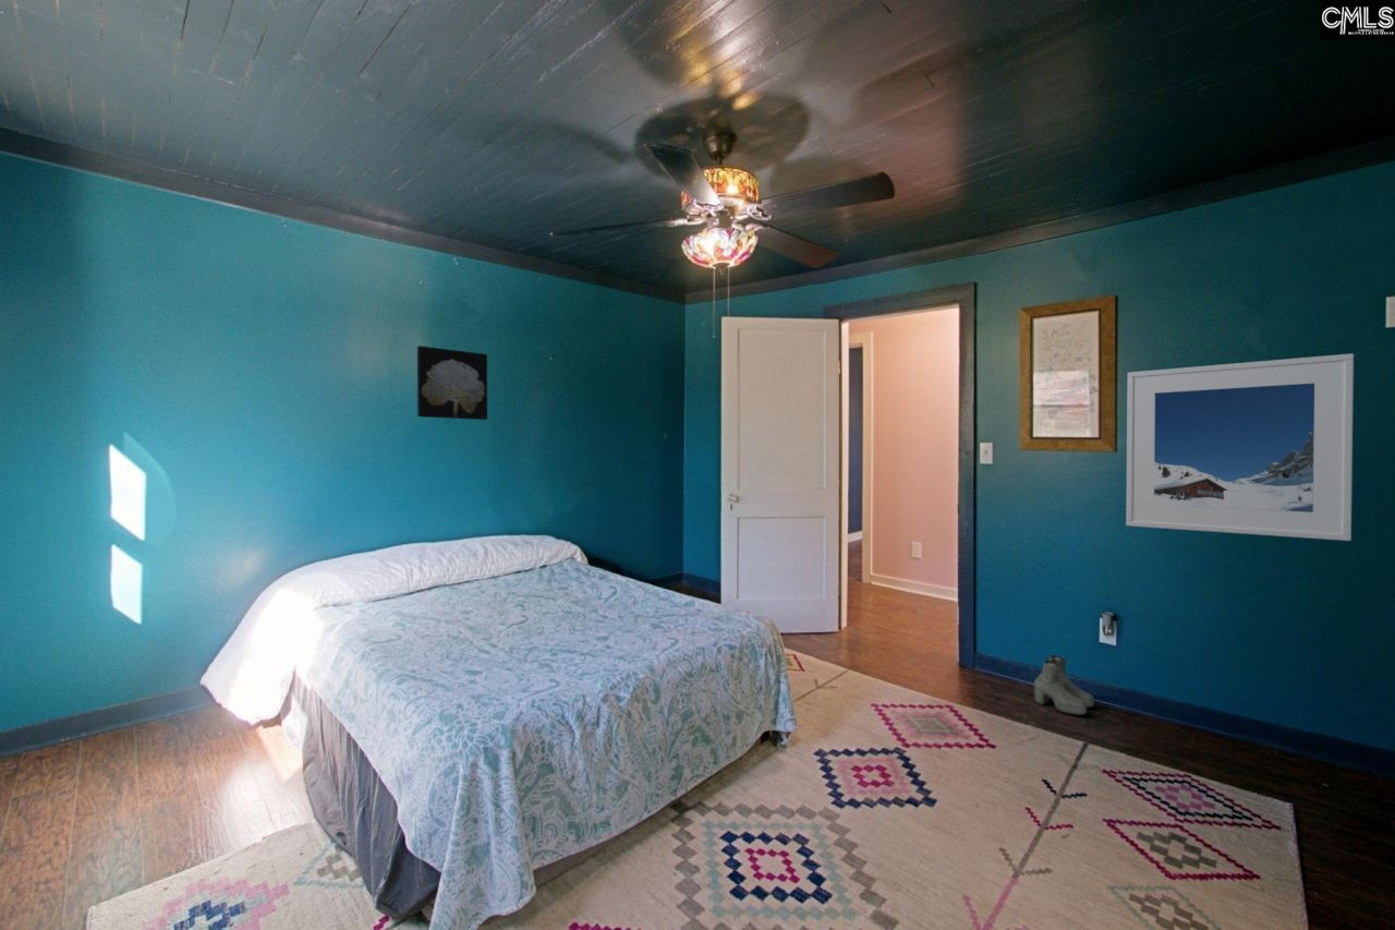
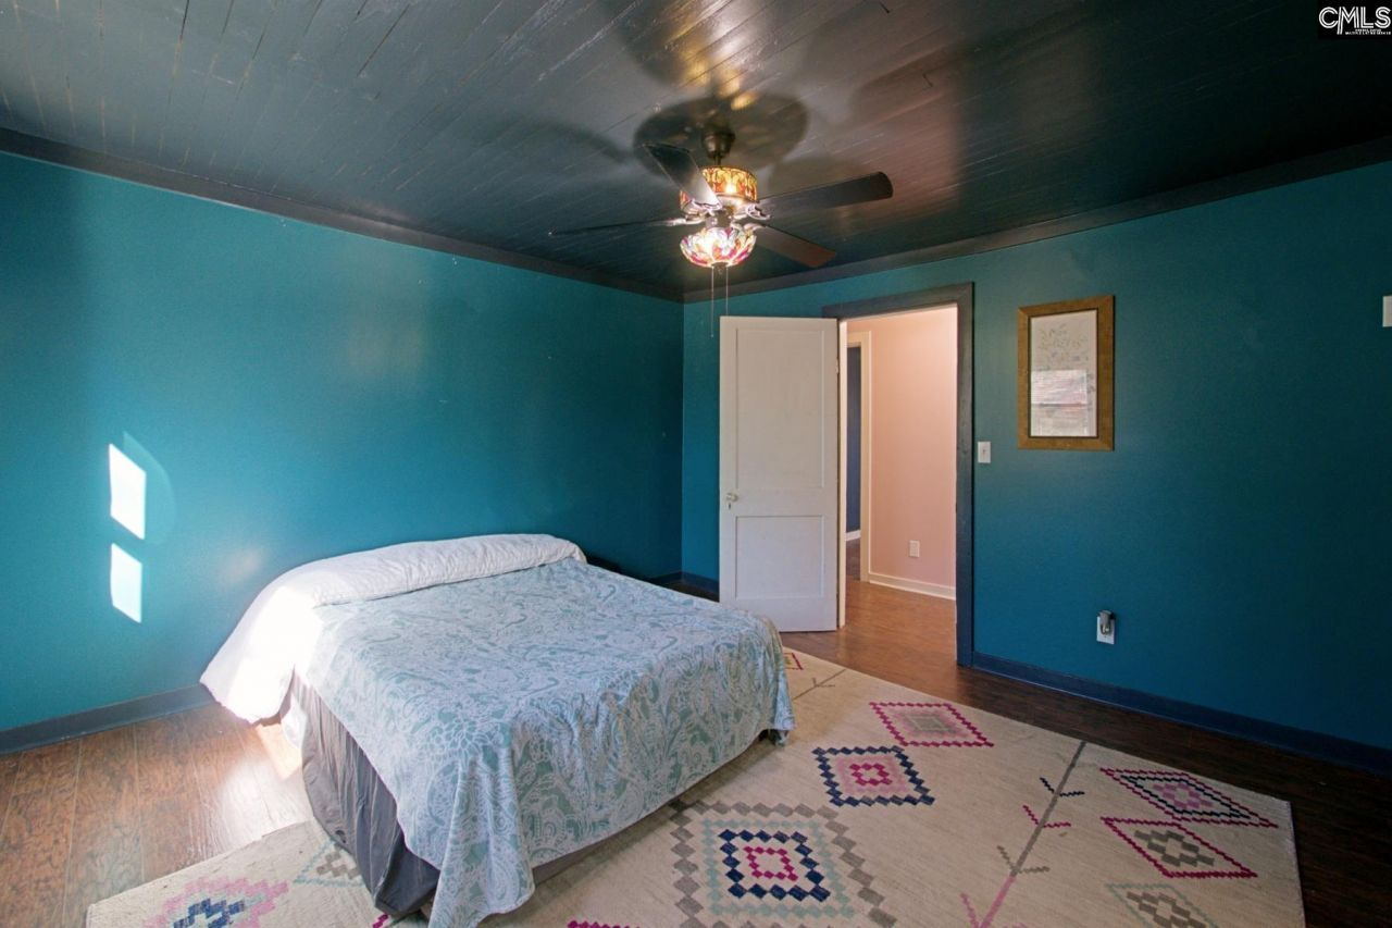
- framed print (1228, 448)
- wall art (453, 384)
- boots (1063, 683)
